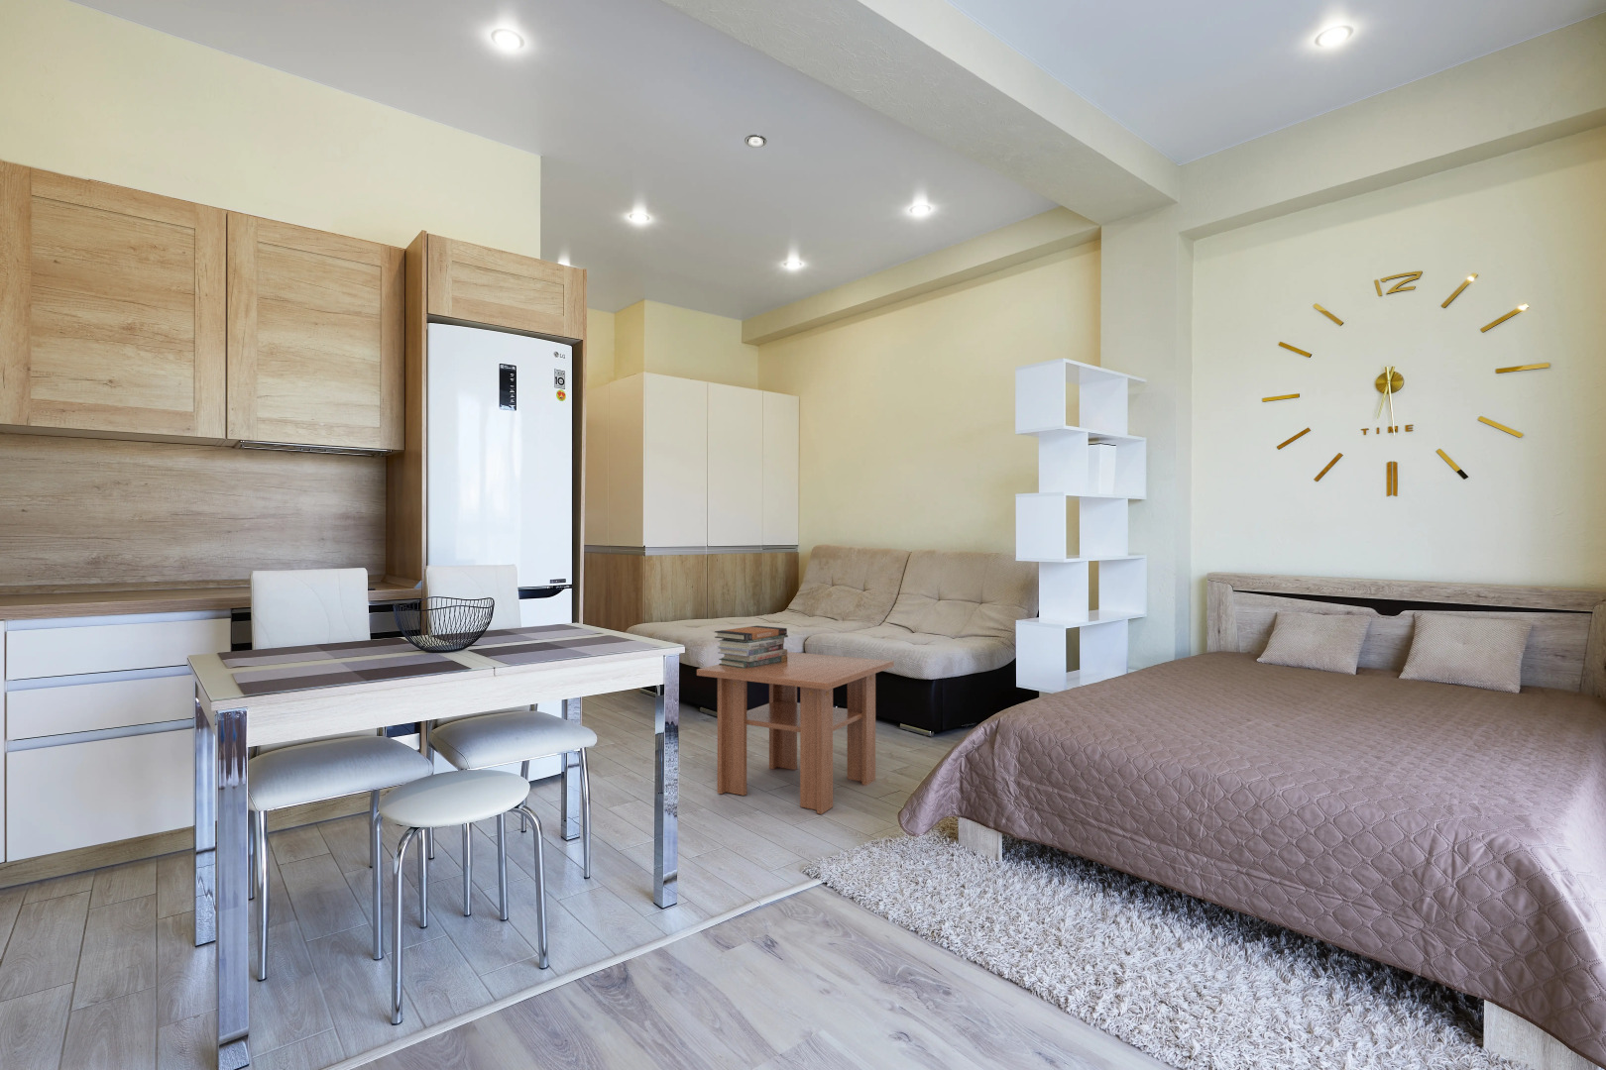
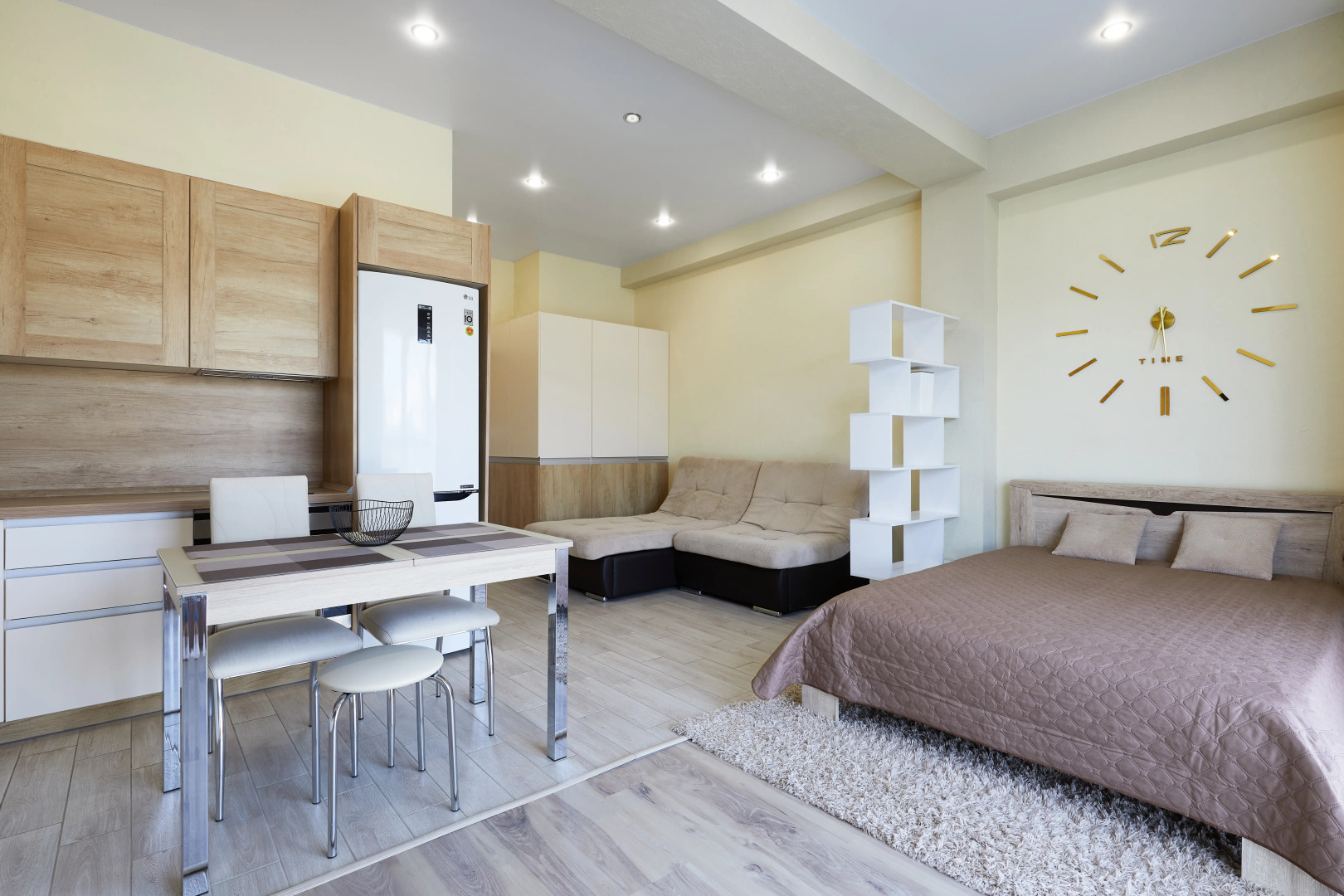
- coffee table (798, 725)
- book stack (752, 645)
